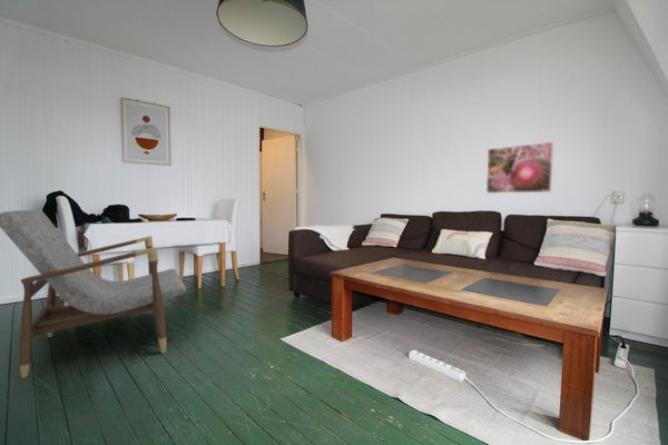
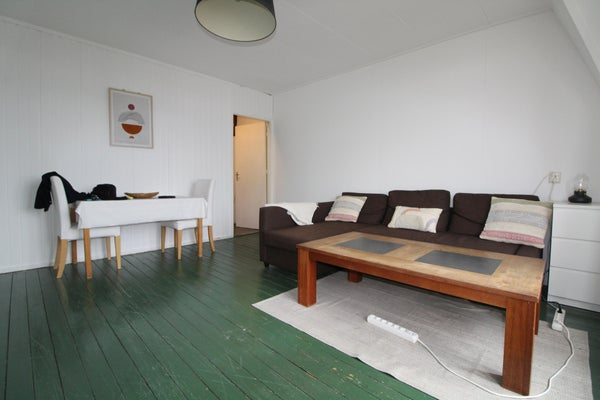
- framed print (518, 169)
- armchair (106, 279)
